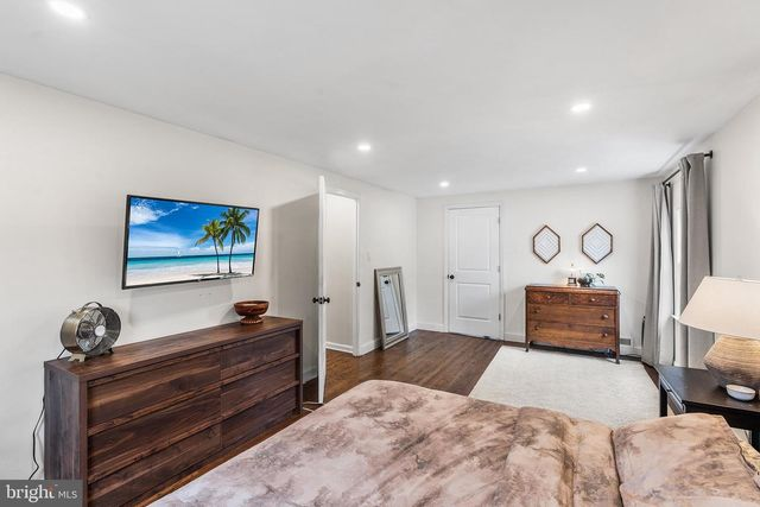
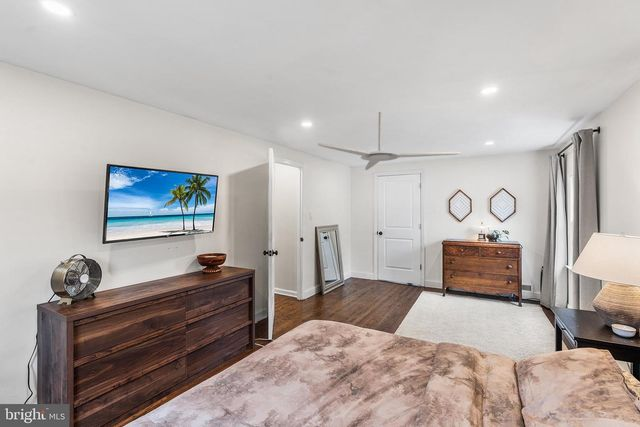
+ ceiling fan (380, 136)
